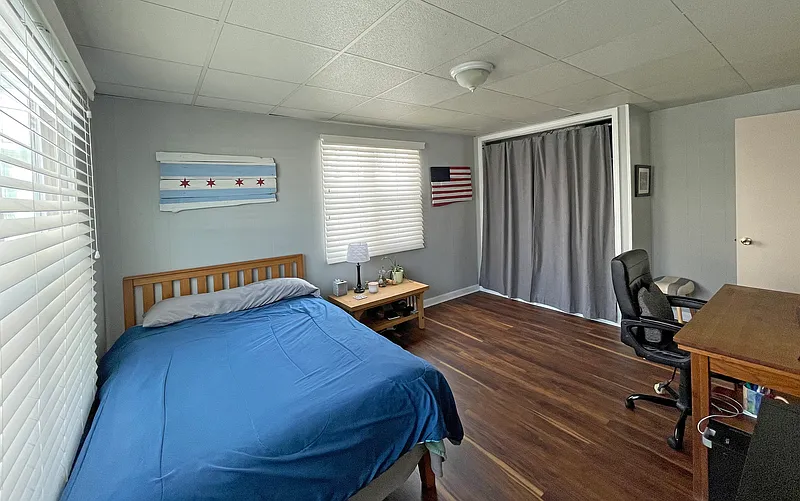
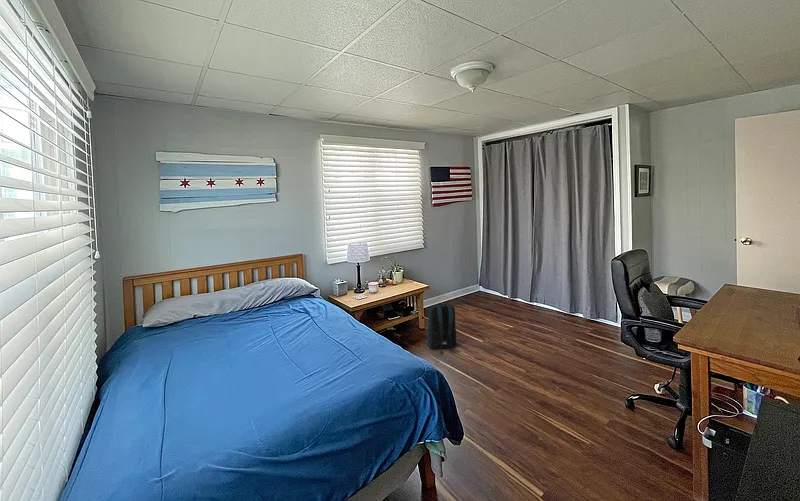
+ backpack (442, 325)
